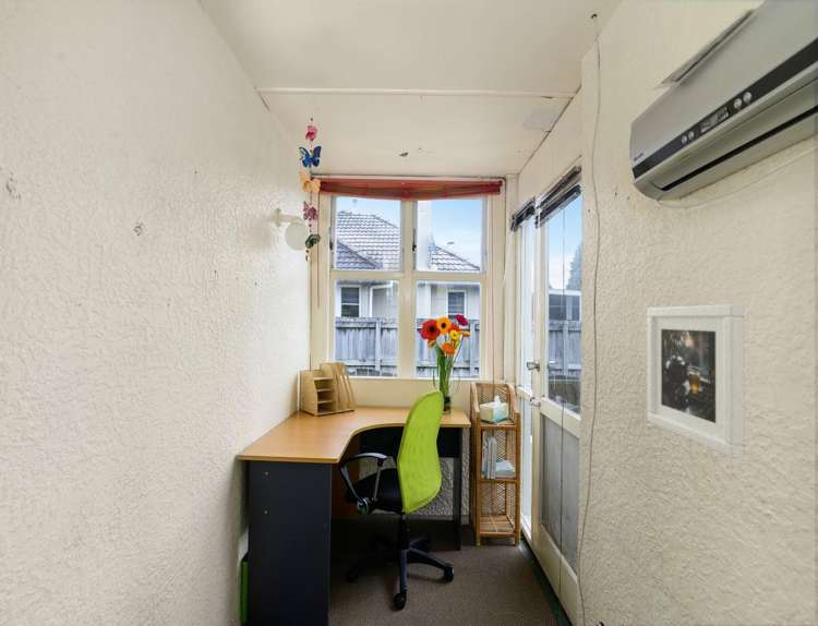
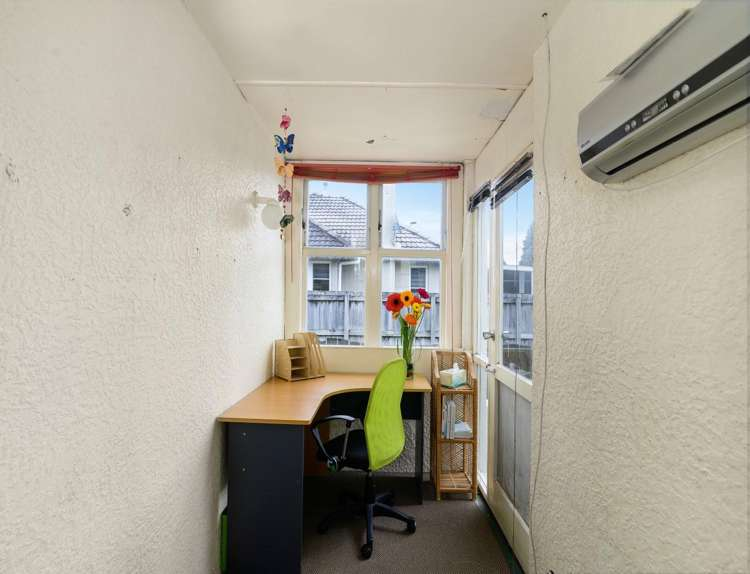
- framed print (688, 371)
